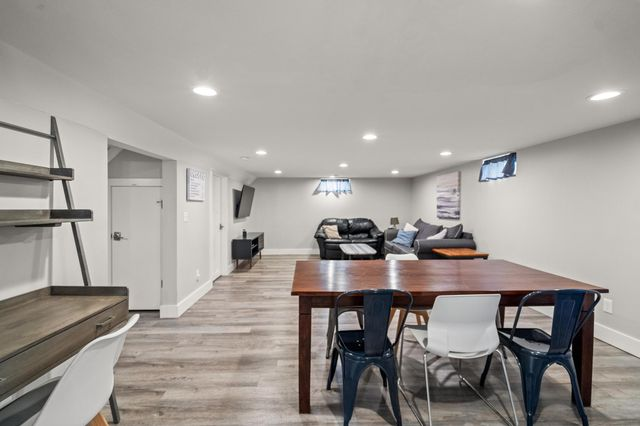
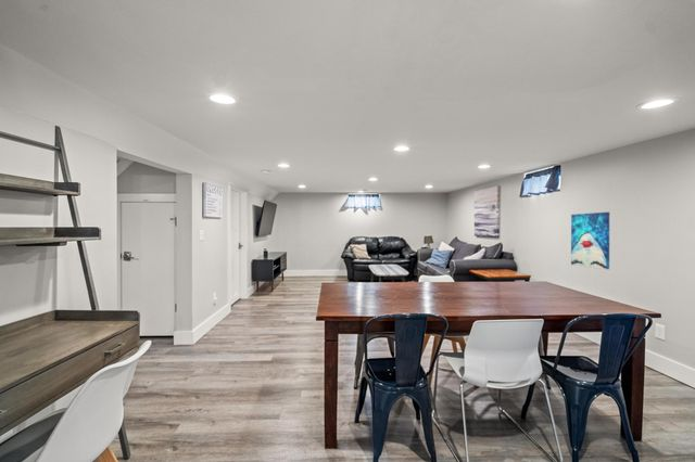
+ wall art (589, 240)
